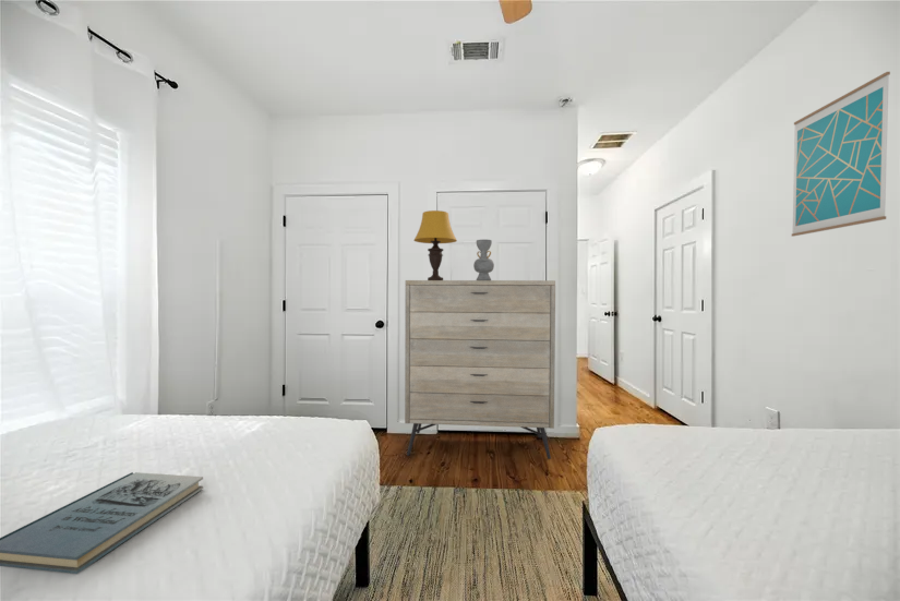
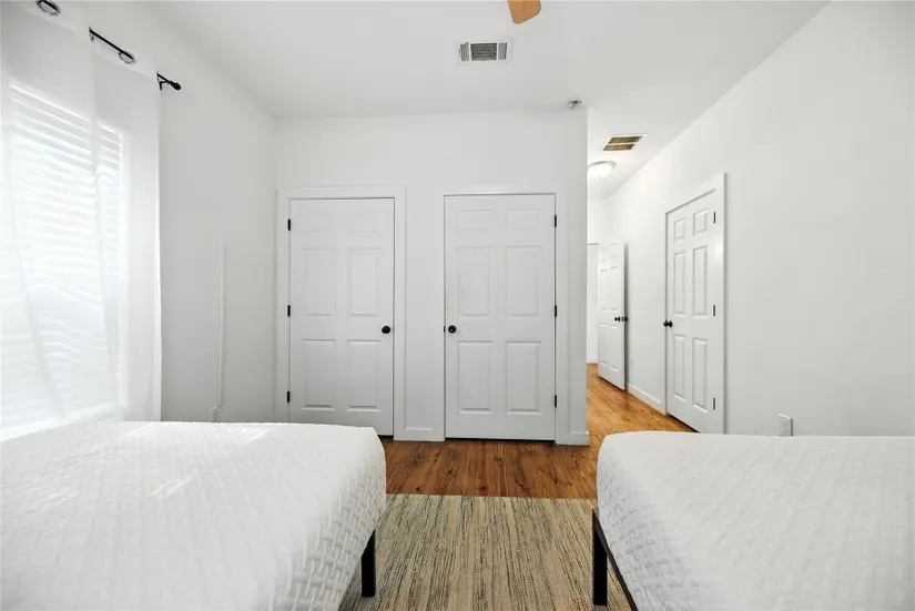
- wall art (833, 165)
- decorative vase (483, 260)
- book (108, 513)
- table lamp (435, 245)
- dresser (478, 363)
